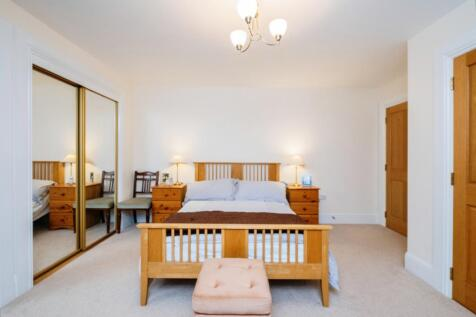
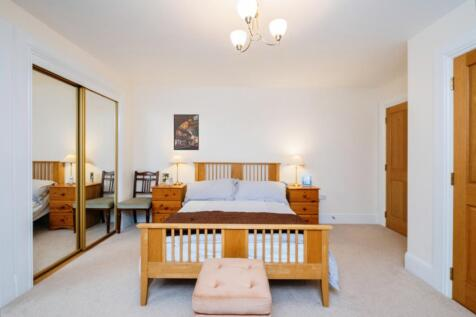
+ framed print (186, 132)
